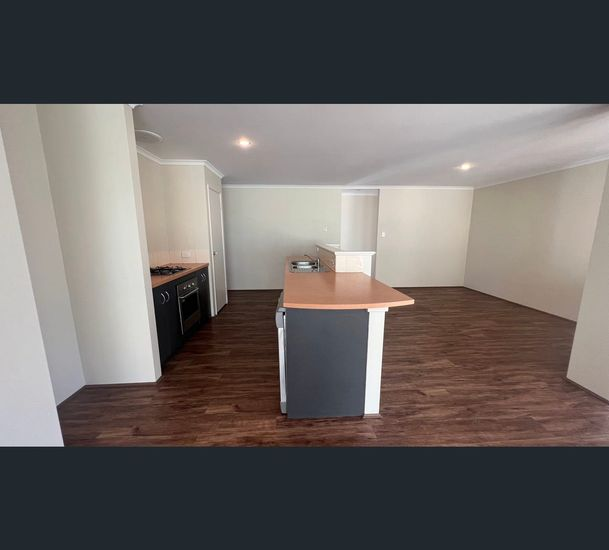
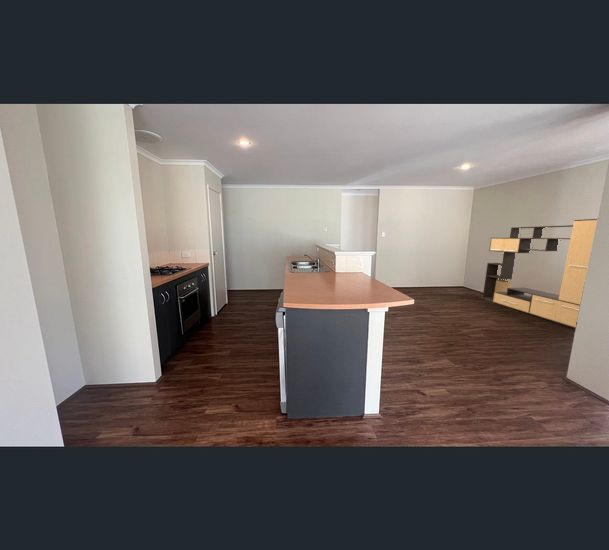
+ media console (528, 252)
